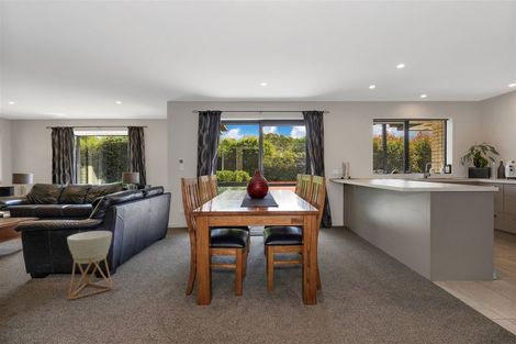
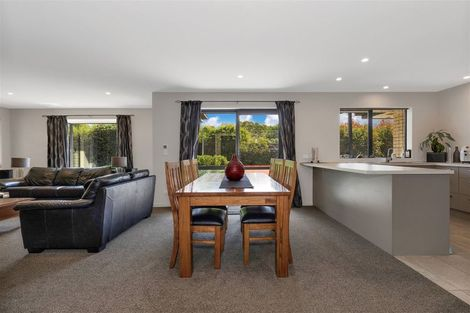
- planter (90, 263)
